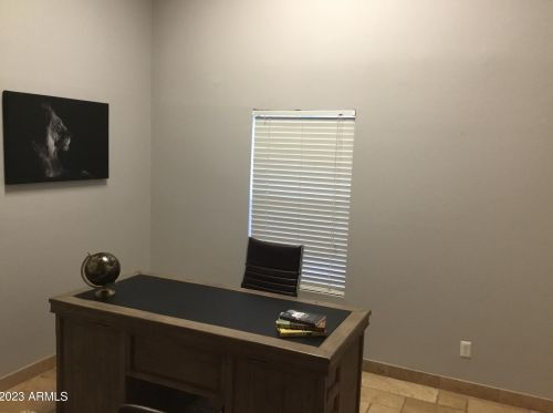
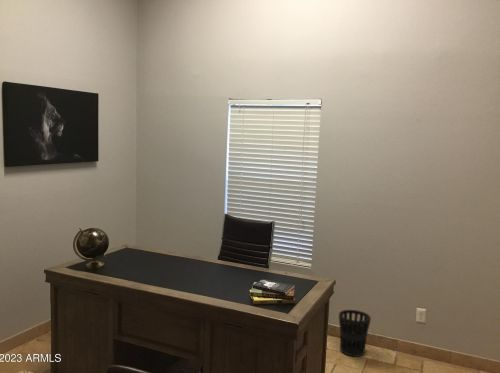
+ wastebasket (353, 333)
